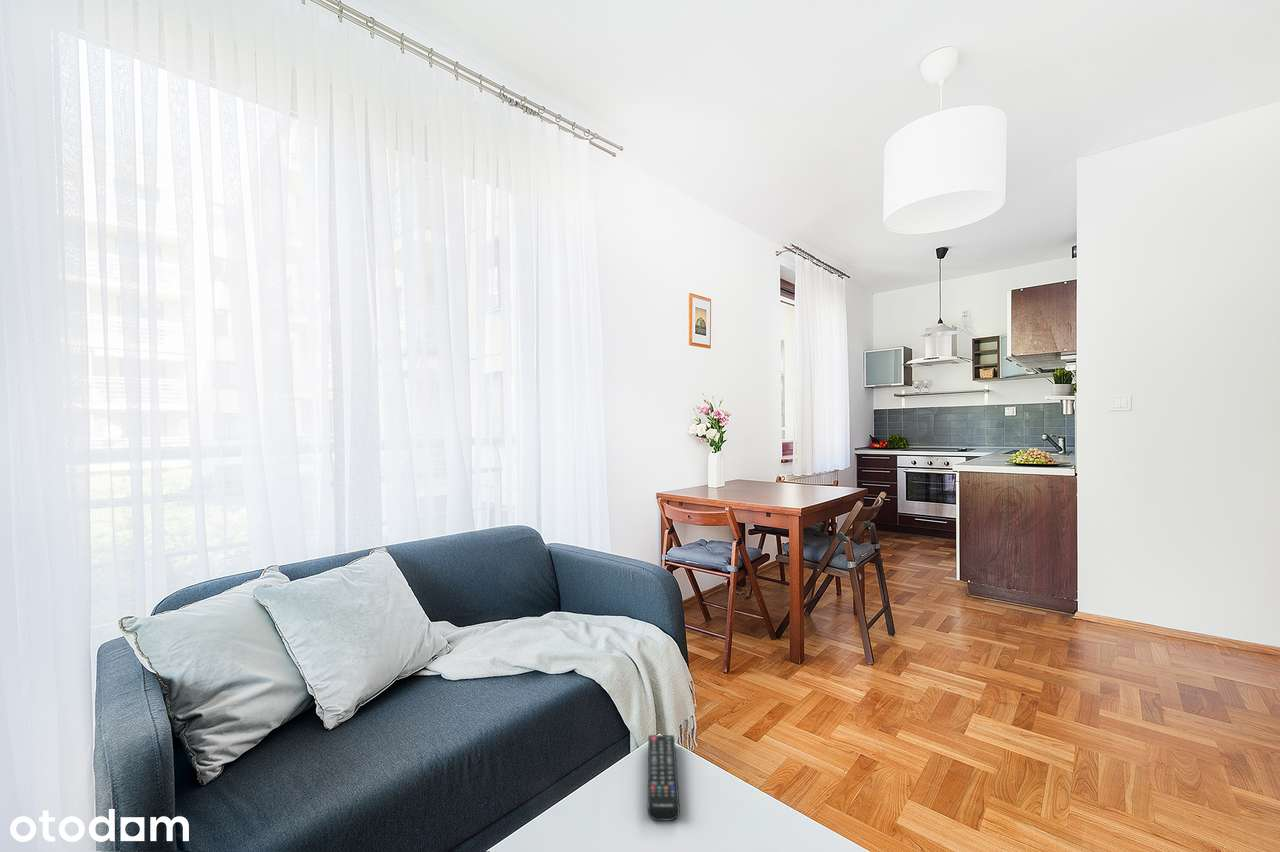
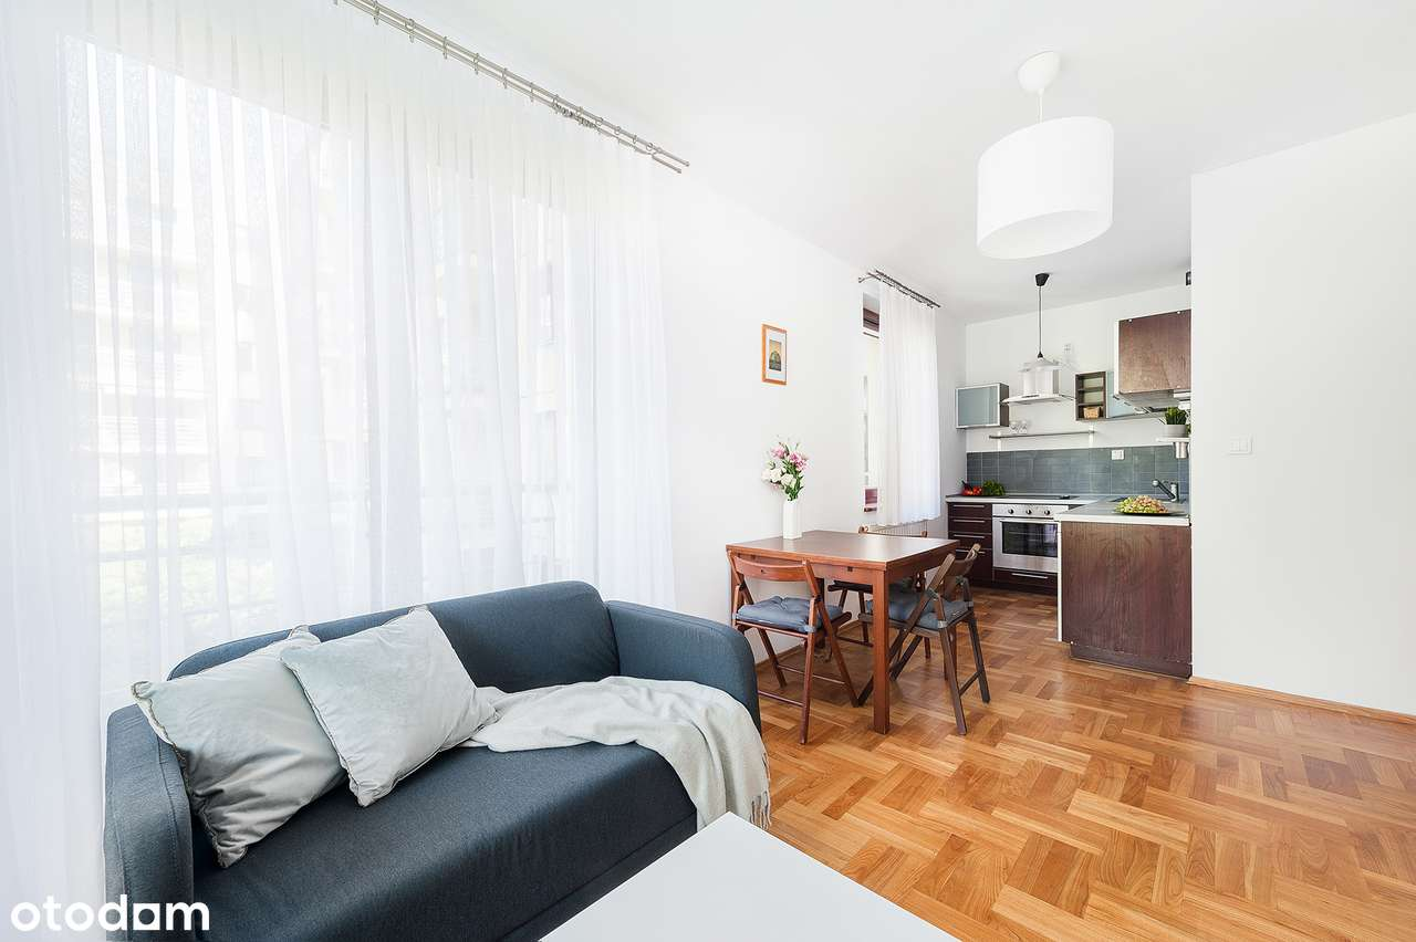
- remote control (662, 772)
